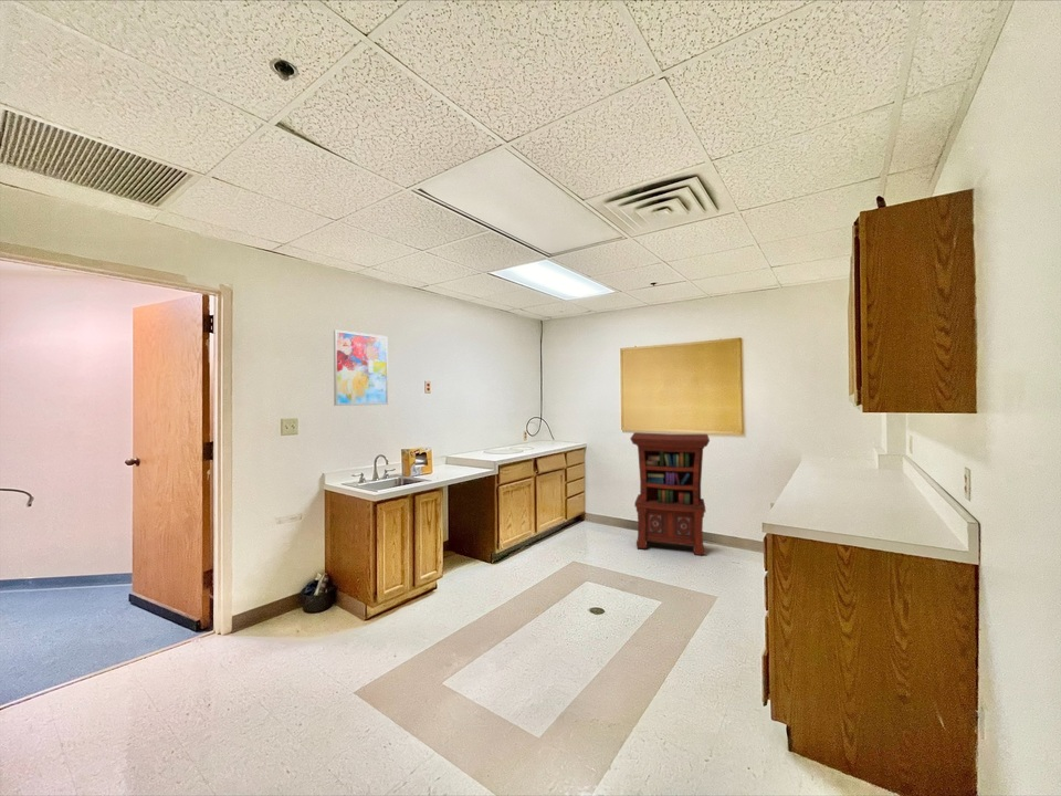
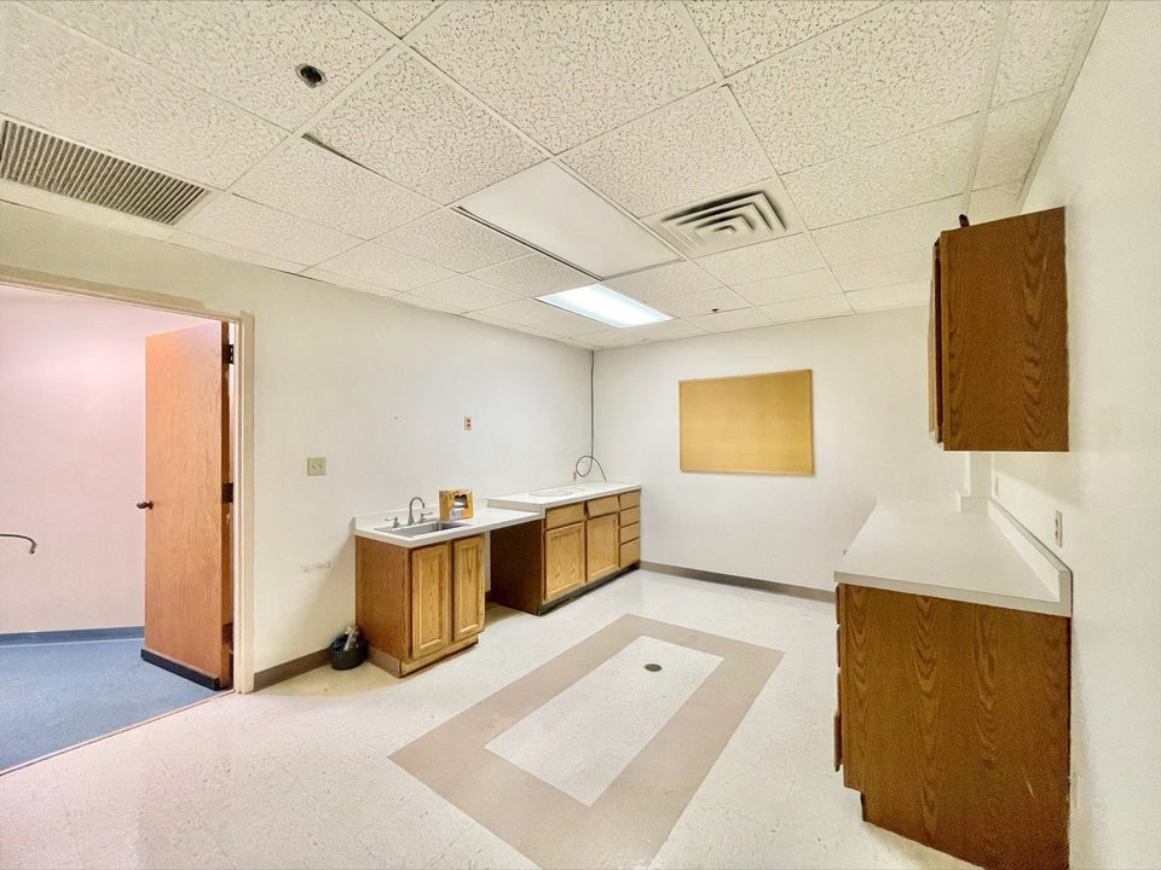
- wall art (361, 369)
- lectern (669, 491)
